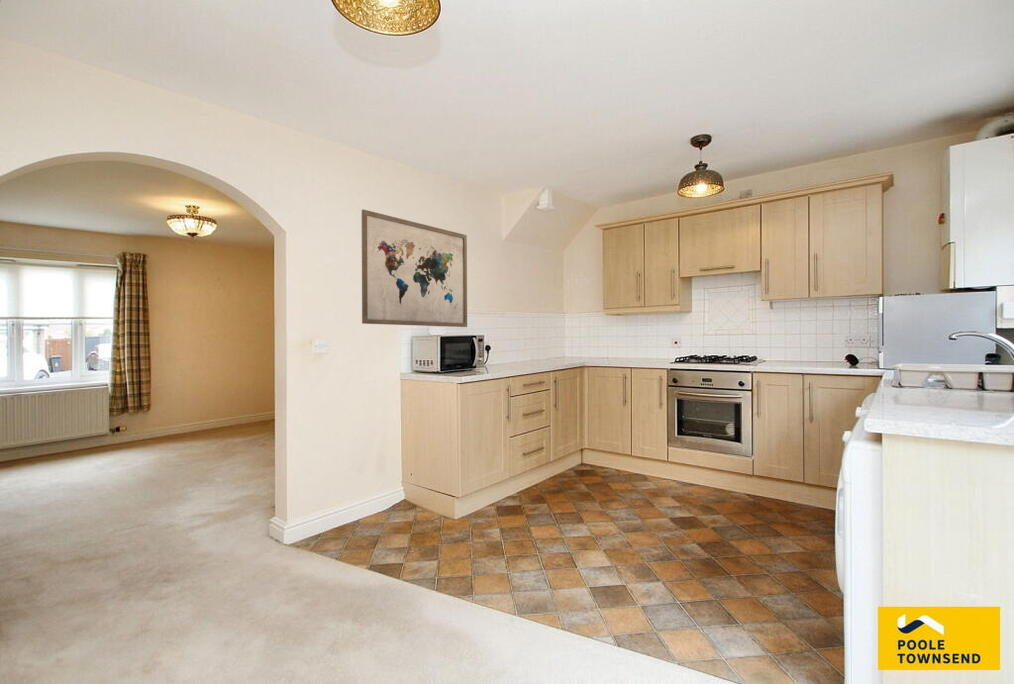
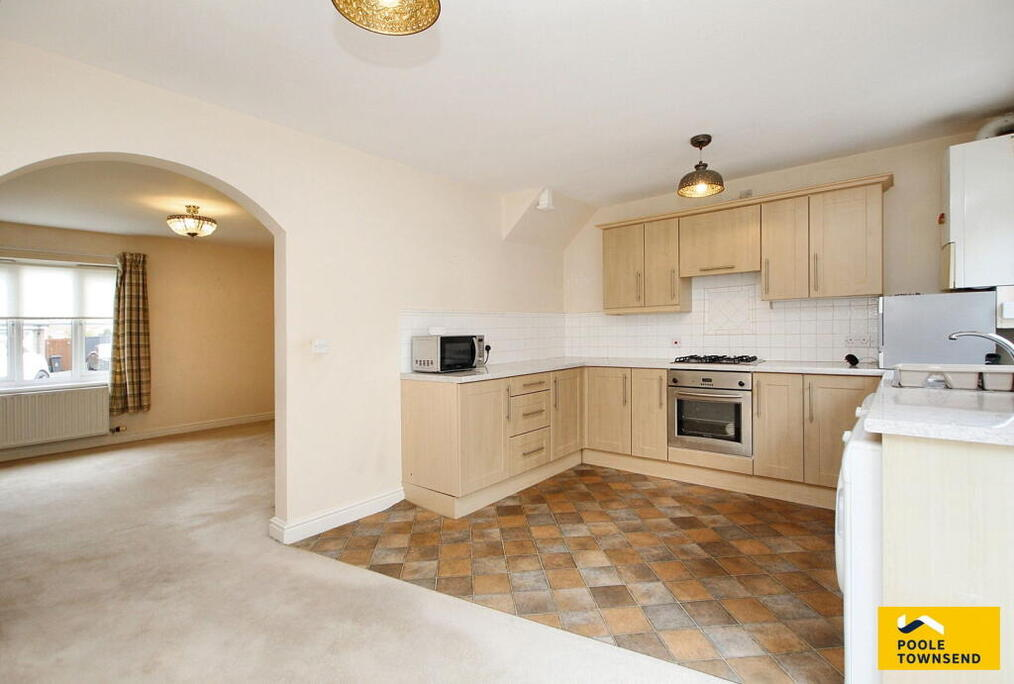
- wall art (420, 274)
